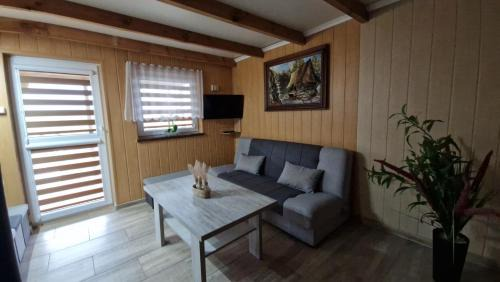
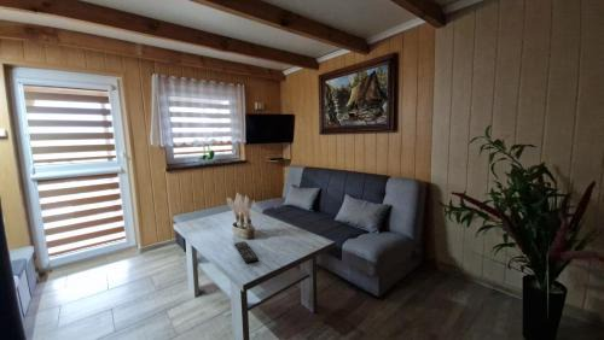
+ remote control (245, 251)
